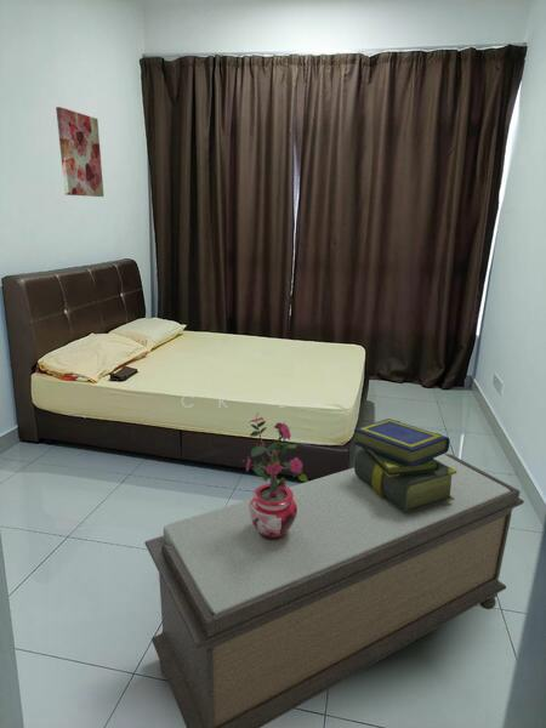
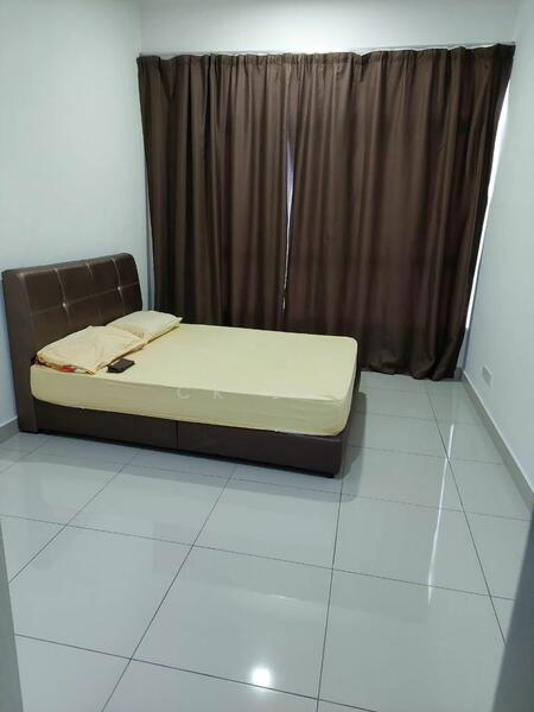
- stack of books (399, 459)
- potted plant (275, 476)
- wall art (81, 155)
- bench (345, 571)
